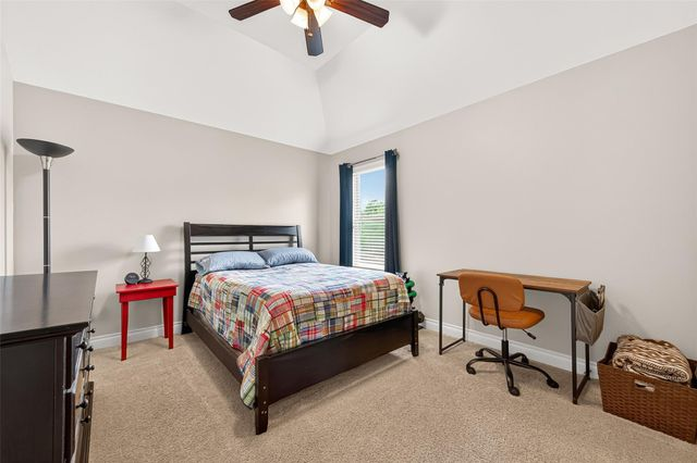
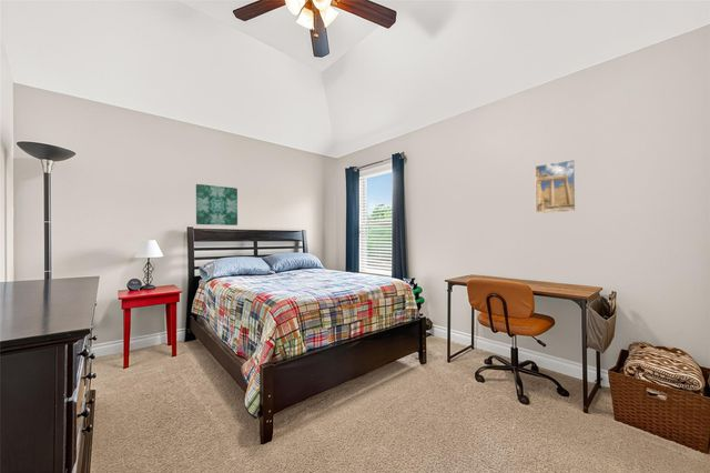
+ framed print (555, 188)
+ wall art (217, 205)
